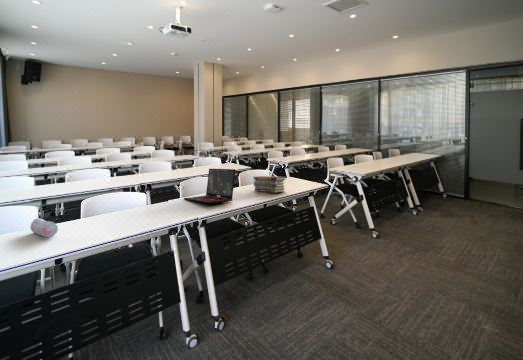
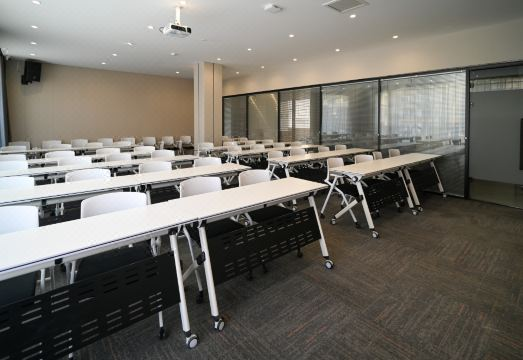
- book stack (269, 183)
- laptop (209, 184)
- pencil case (44, 227)
